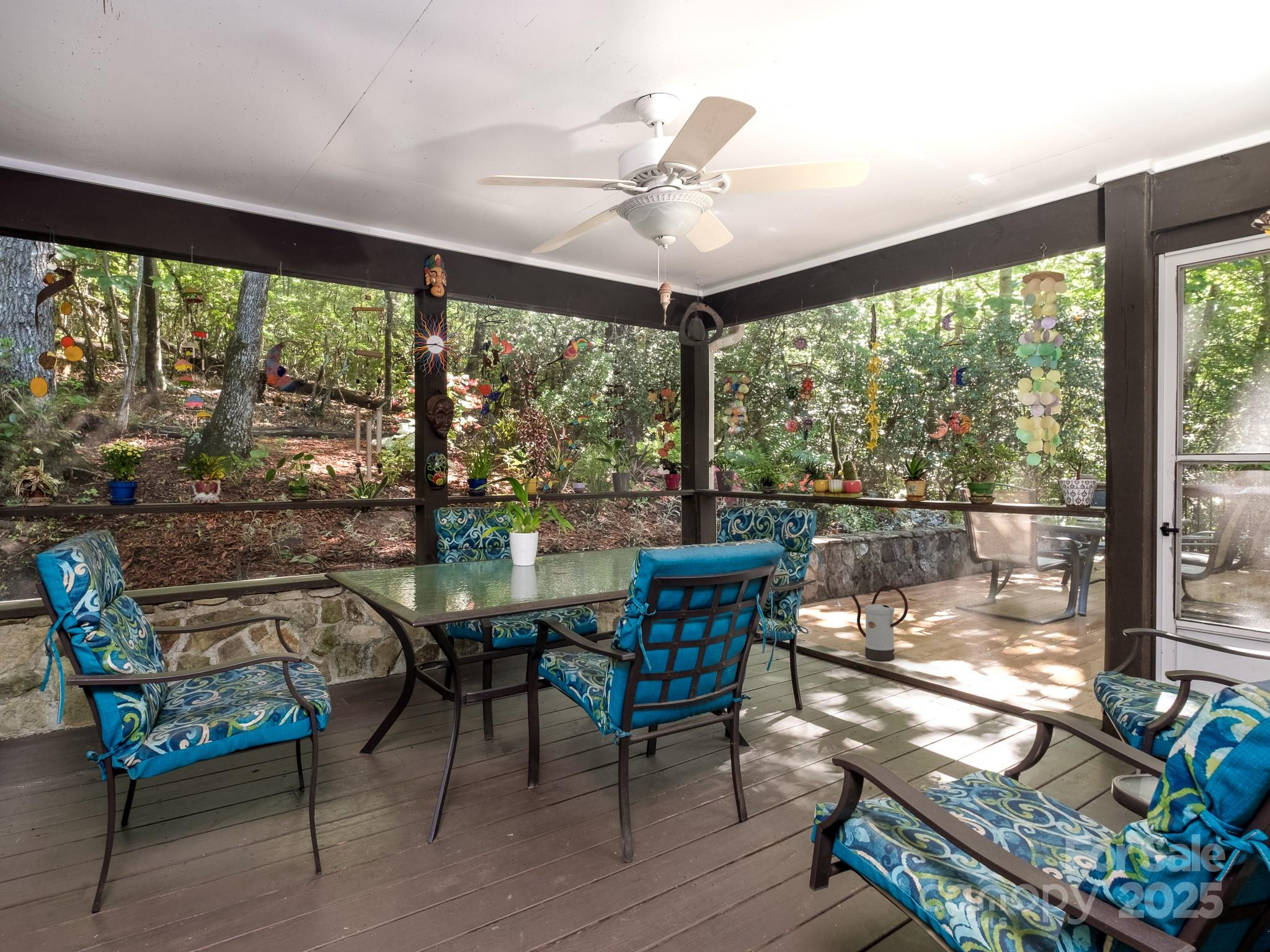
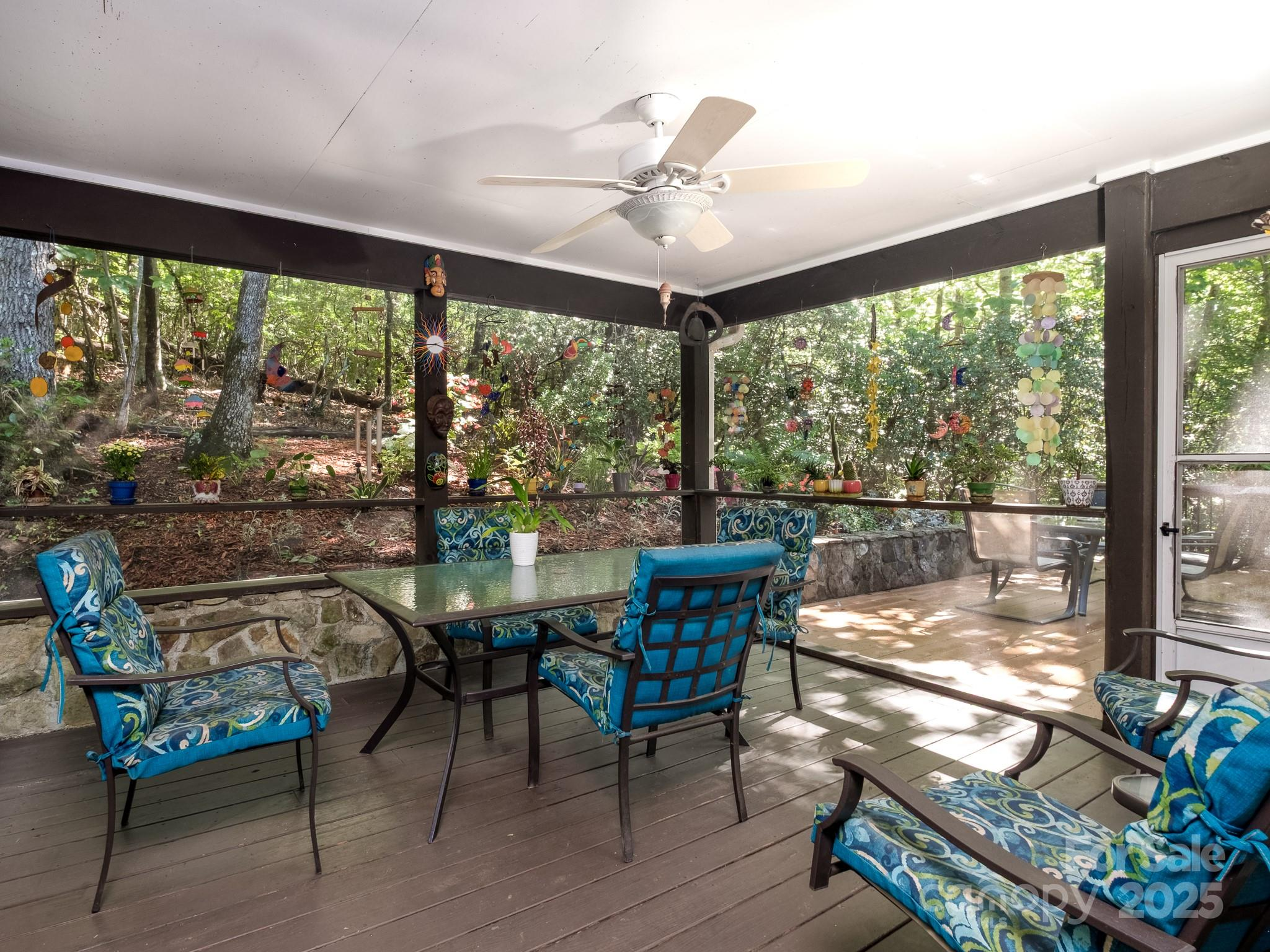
- watering can (878, 620)
